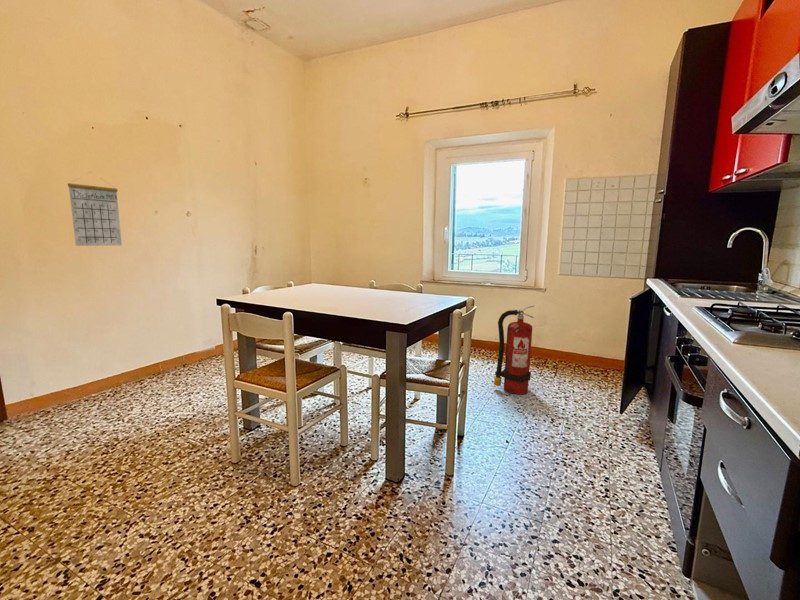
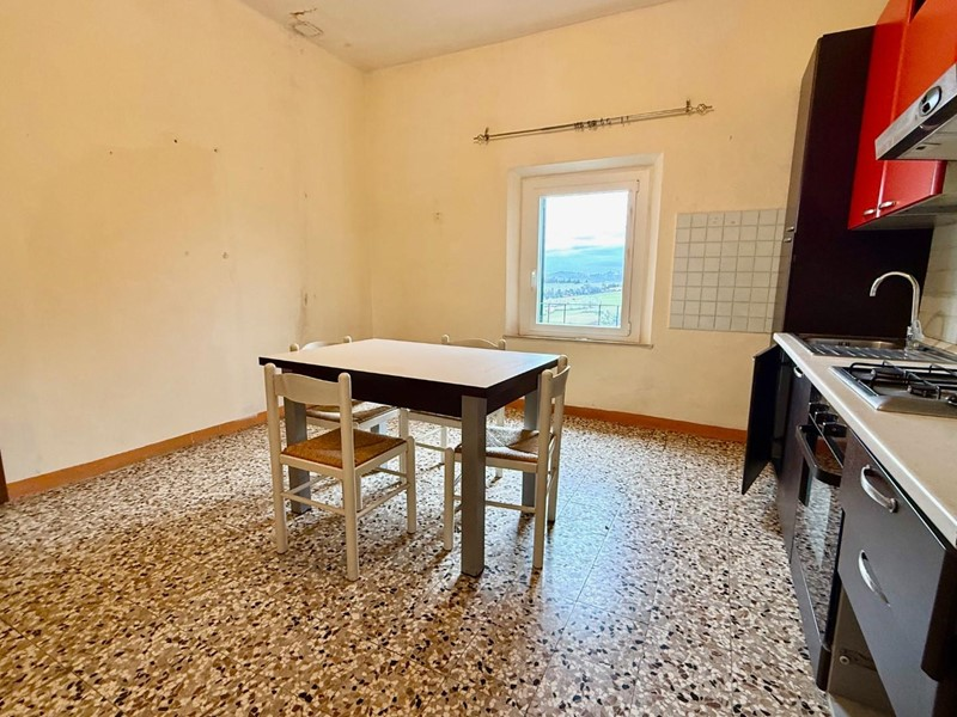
- calendar (96, 209)
- fire extinguisher (514, 348)
